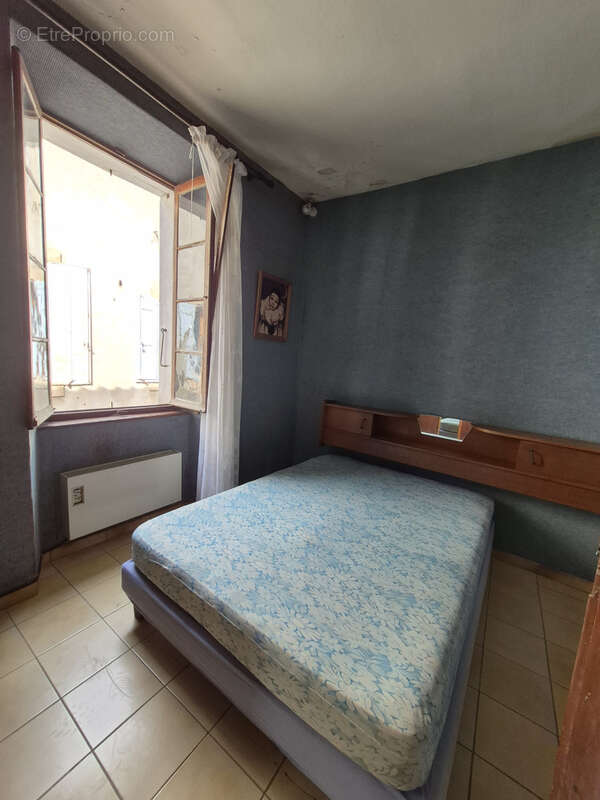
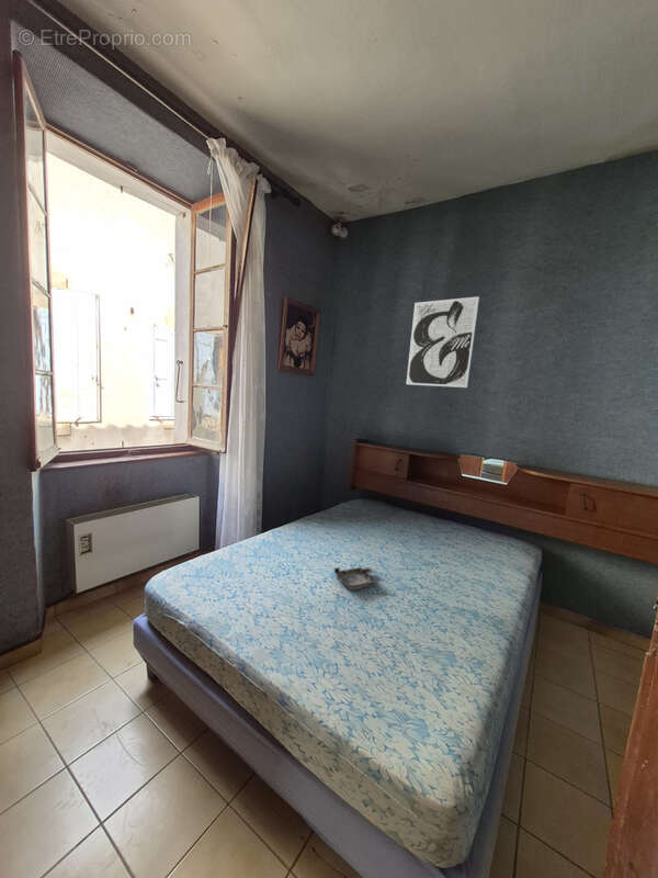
+ tray (358, 576)
+ wall art (440, 344)
